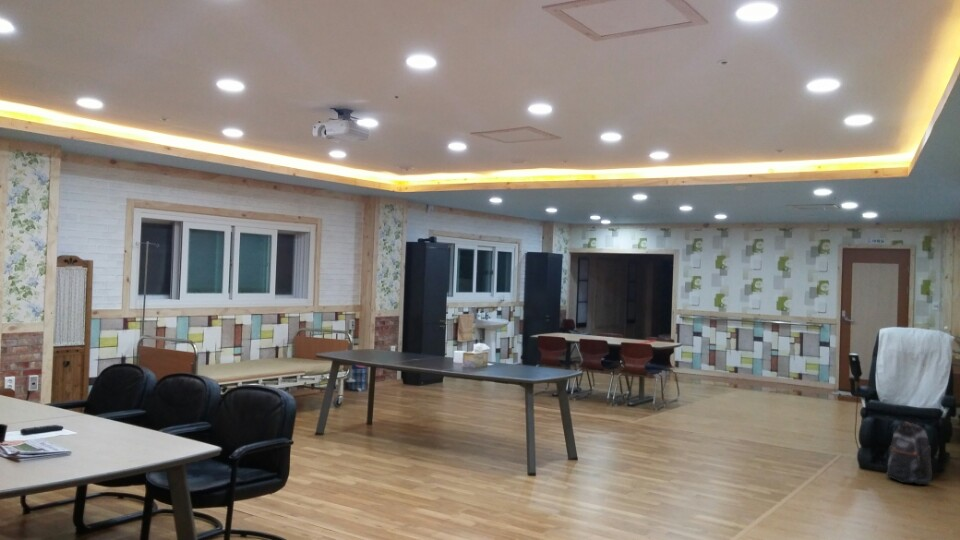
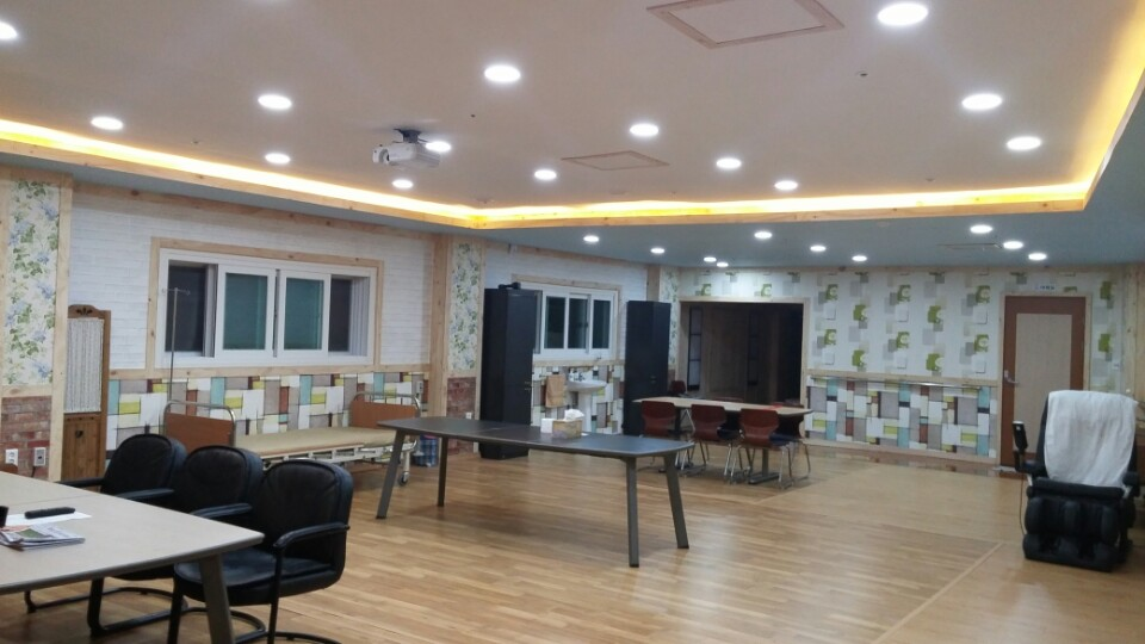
- backpack (909, 451)
